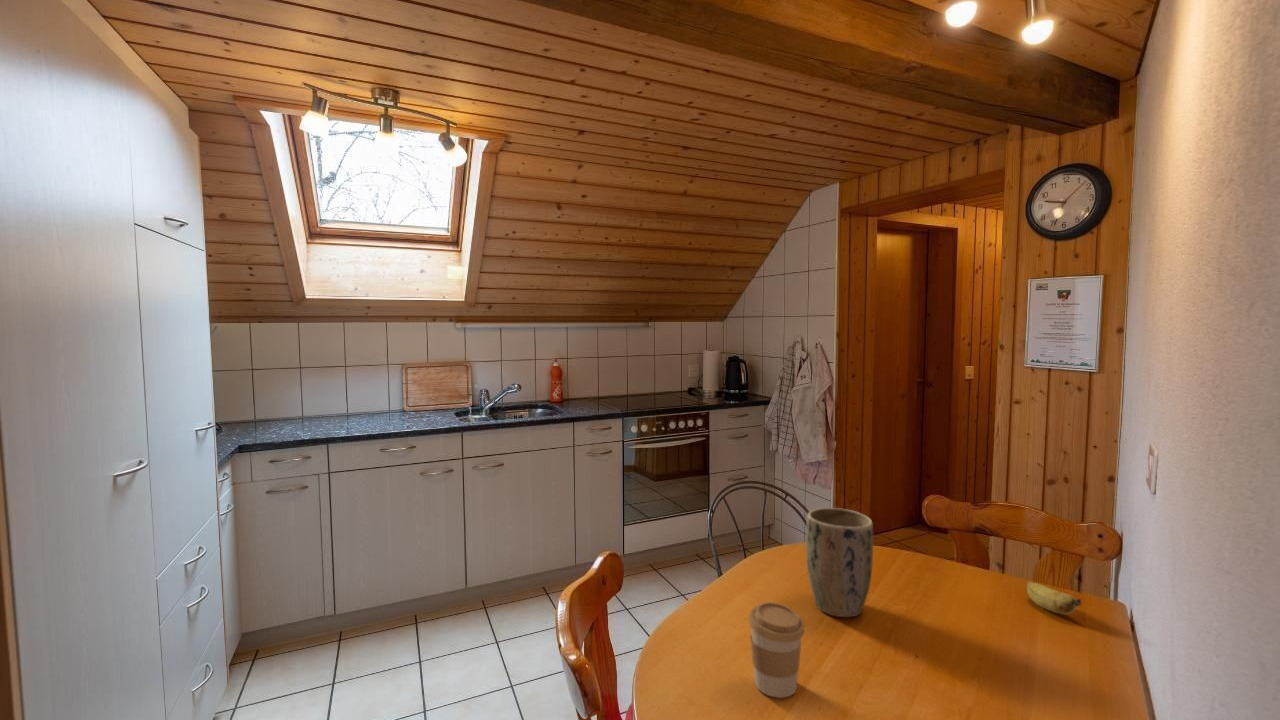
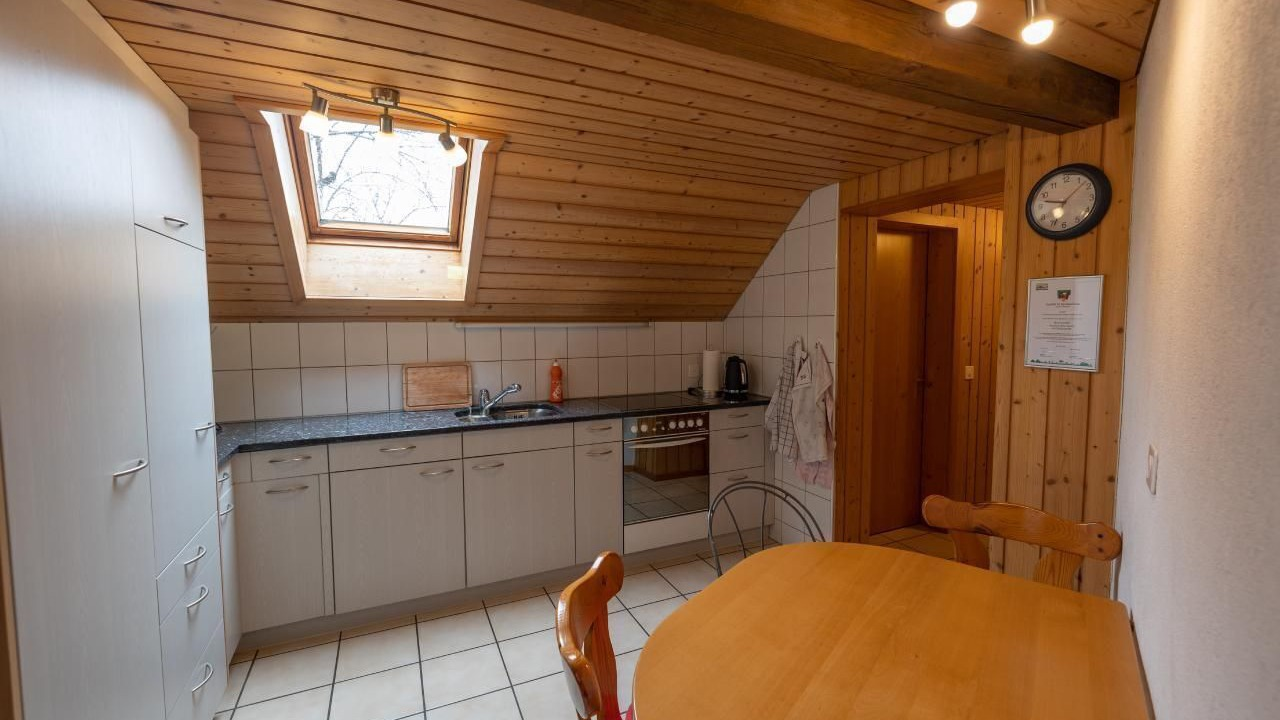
- coffee cup (776, 647)
- banana (1048, 598)
- plant pot (838, 561)
